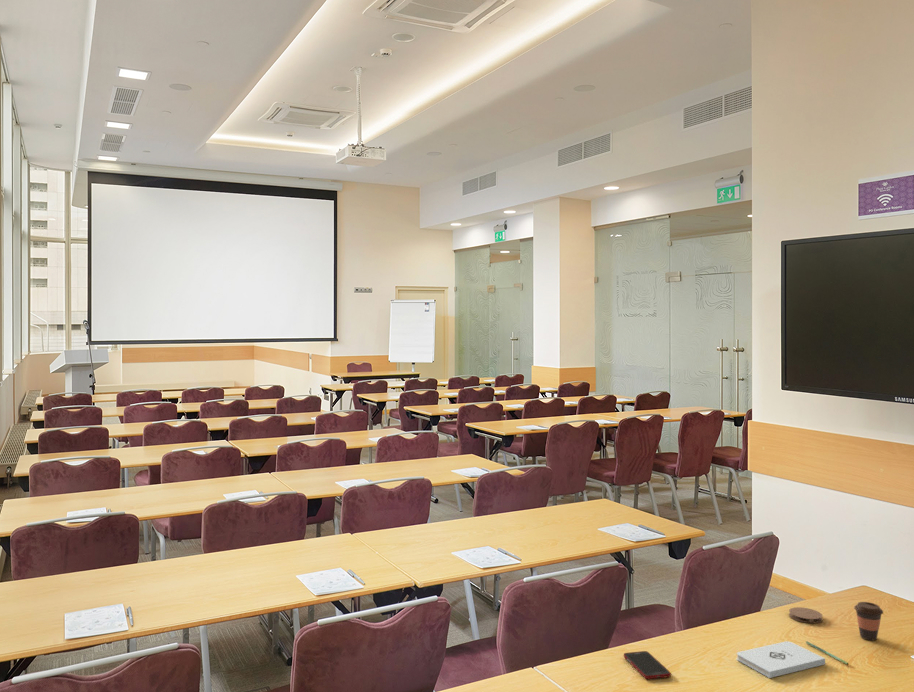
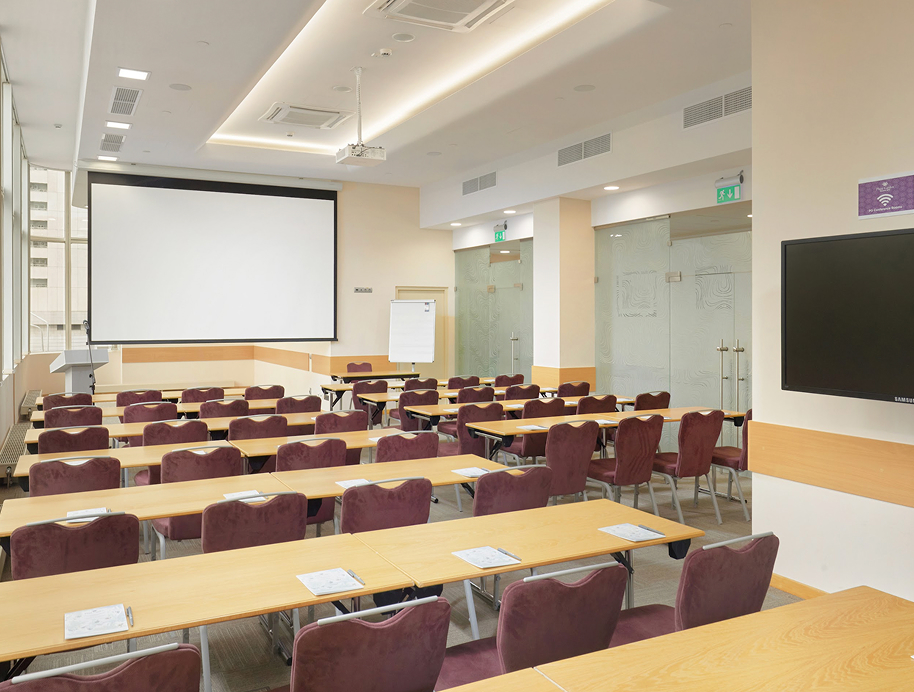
- coffee cup (868, 621)
- cell phone (646, 664)
- coaster (805, 615)
- notepad (779, 658)
- pen (826, 652)
